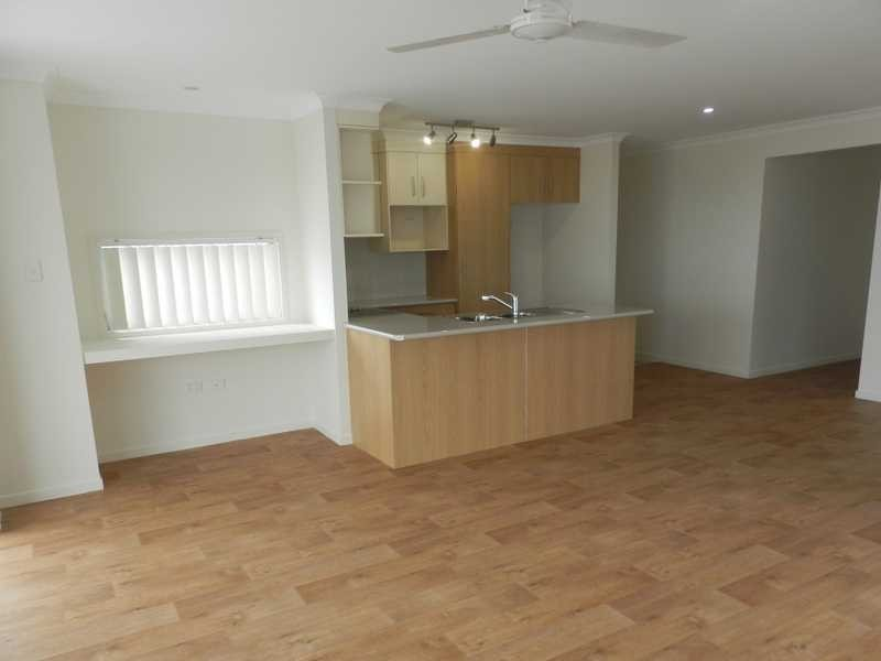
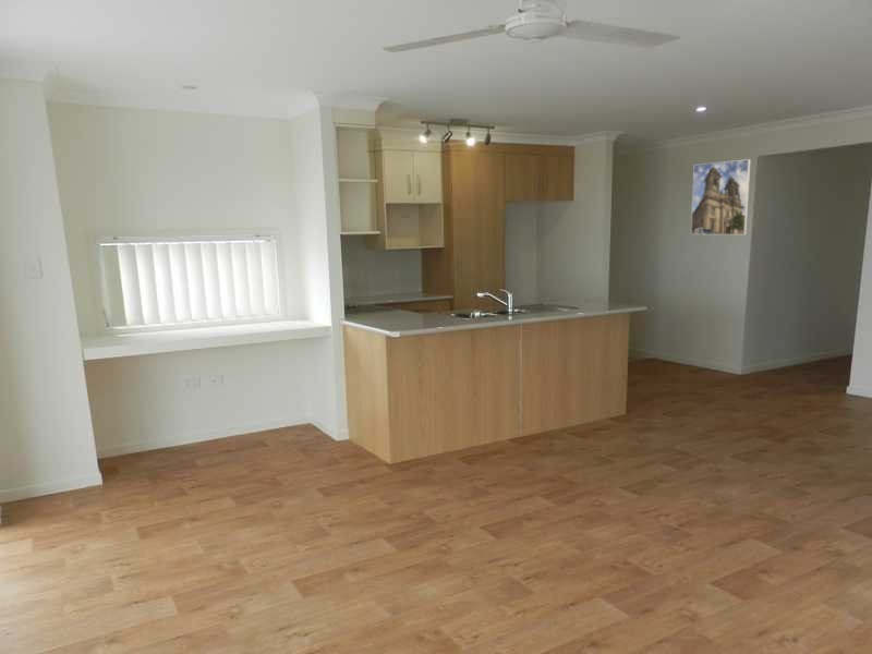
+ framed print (718, 198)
